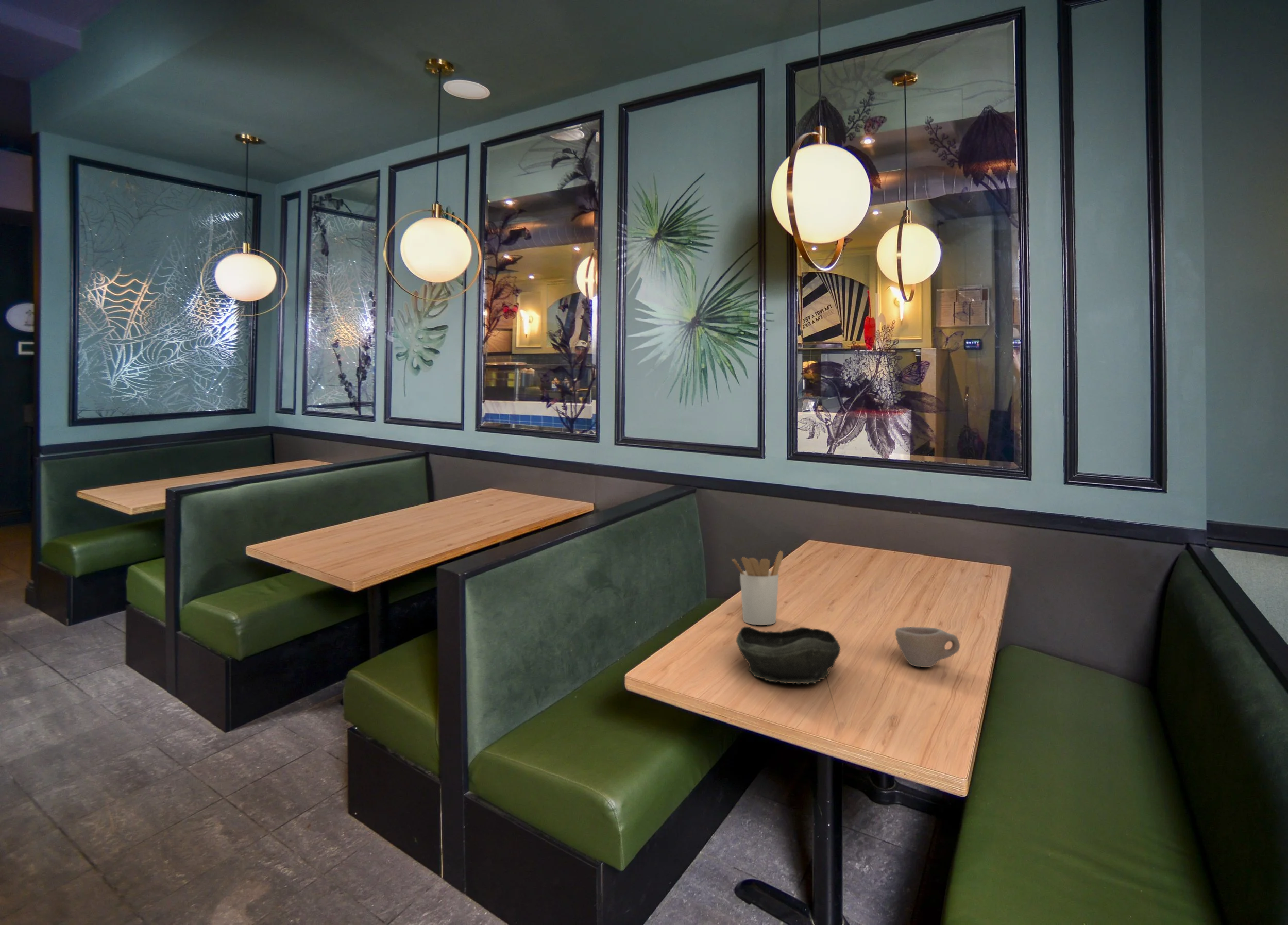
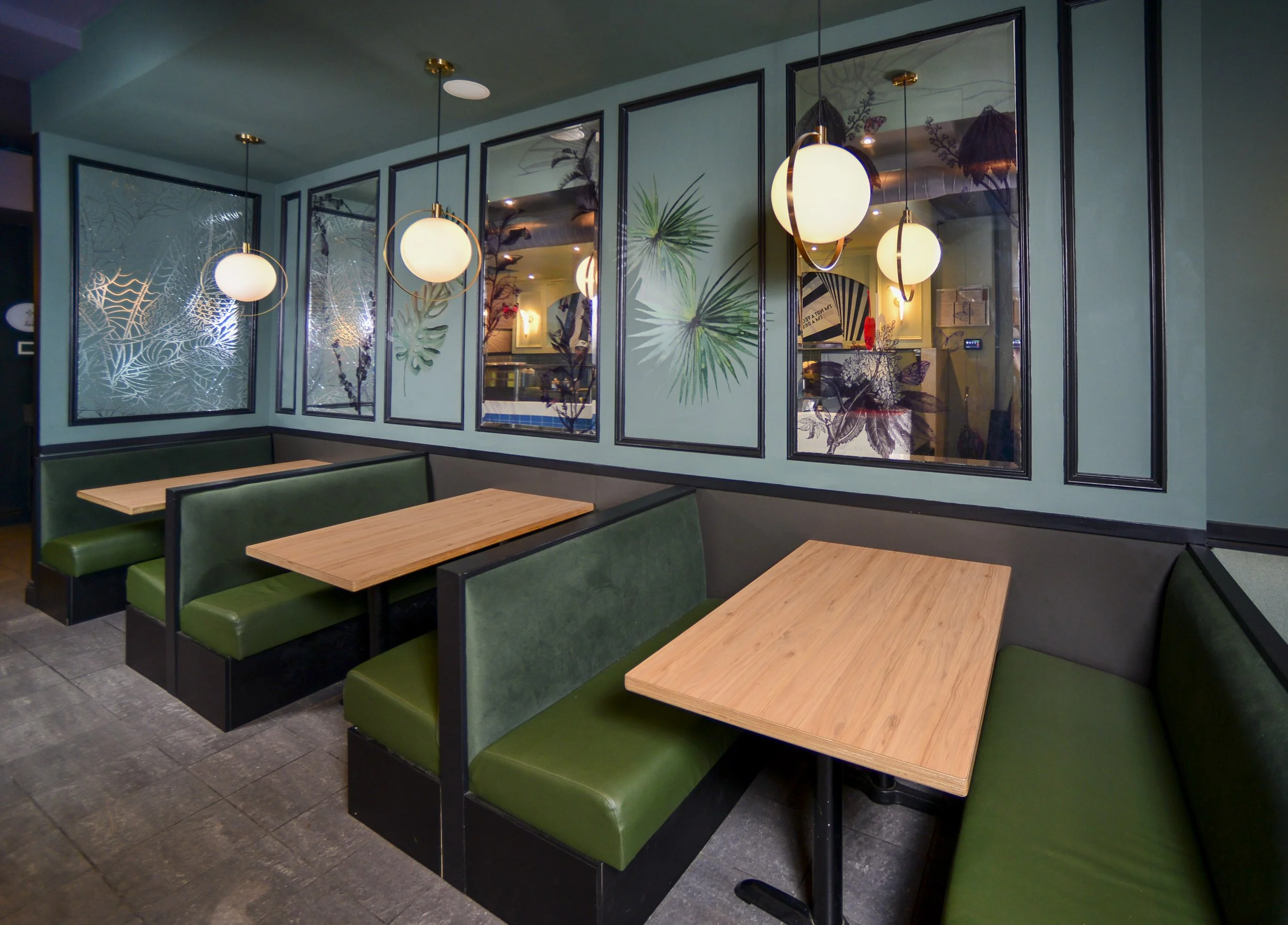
- bowl (790, 649)
- cup (927, 647)
- utensil holder (758, 587)
